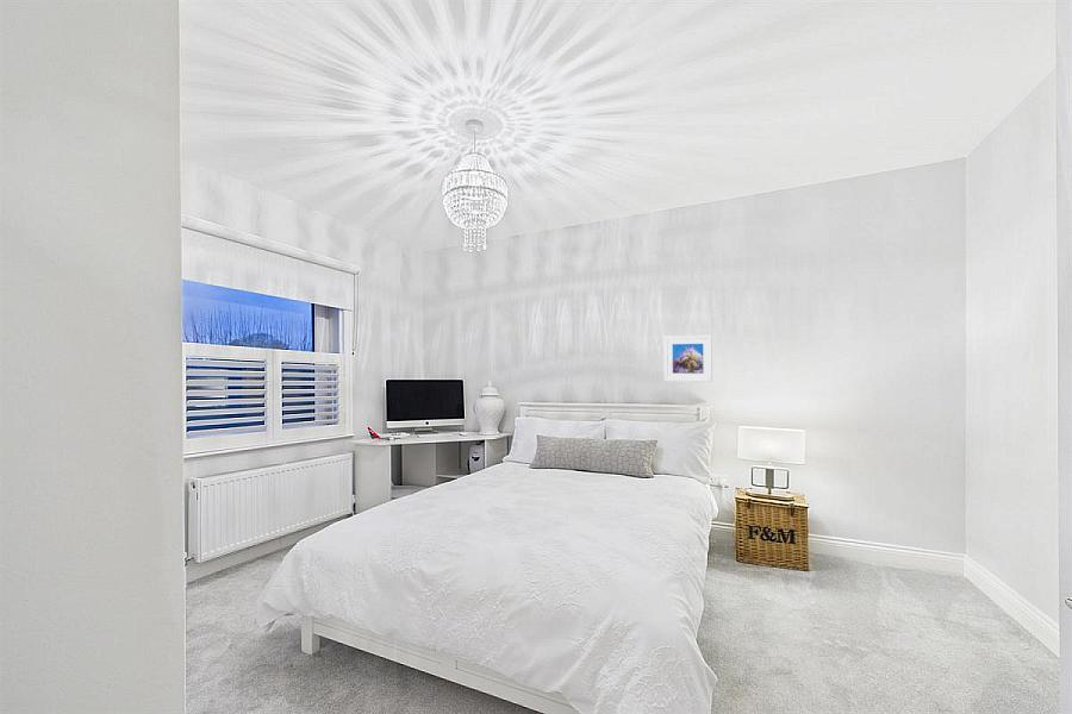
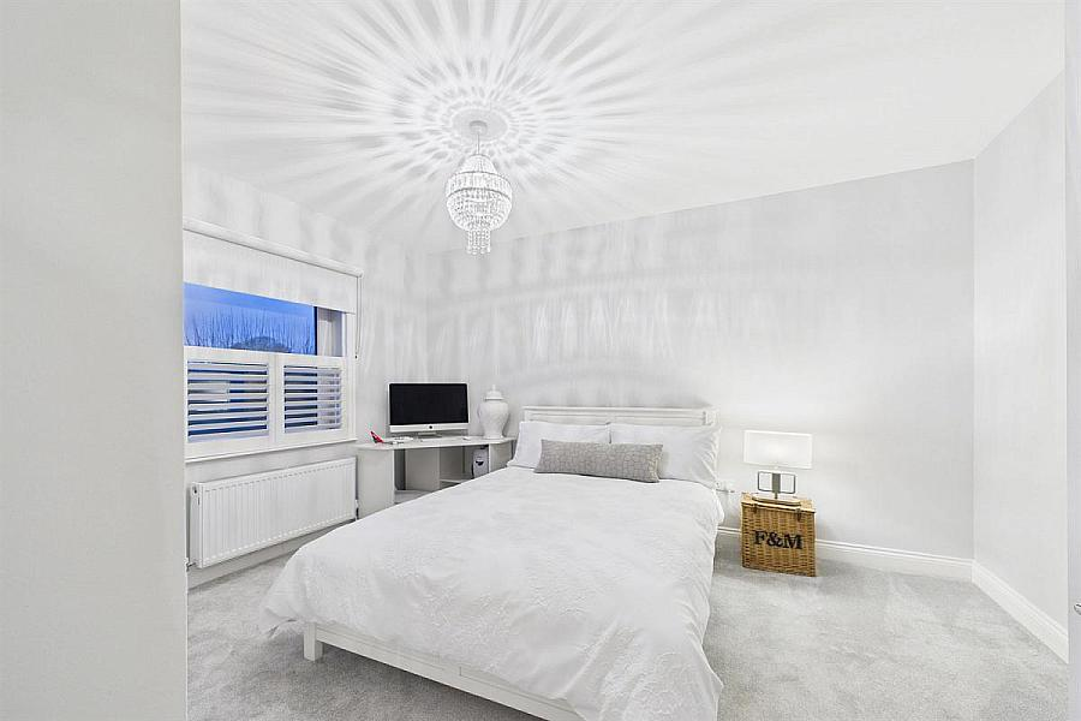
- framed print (687, 358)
